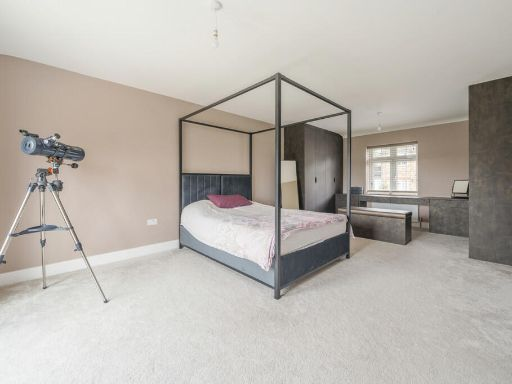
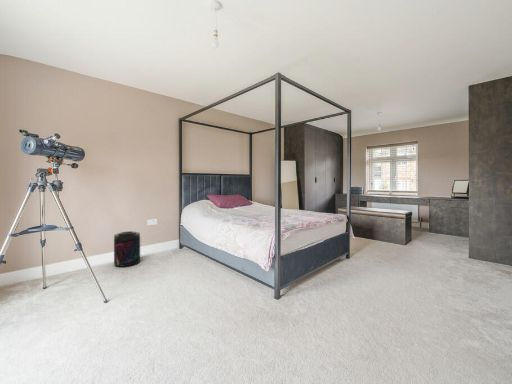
+ supplement container (127, 247)
